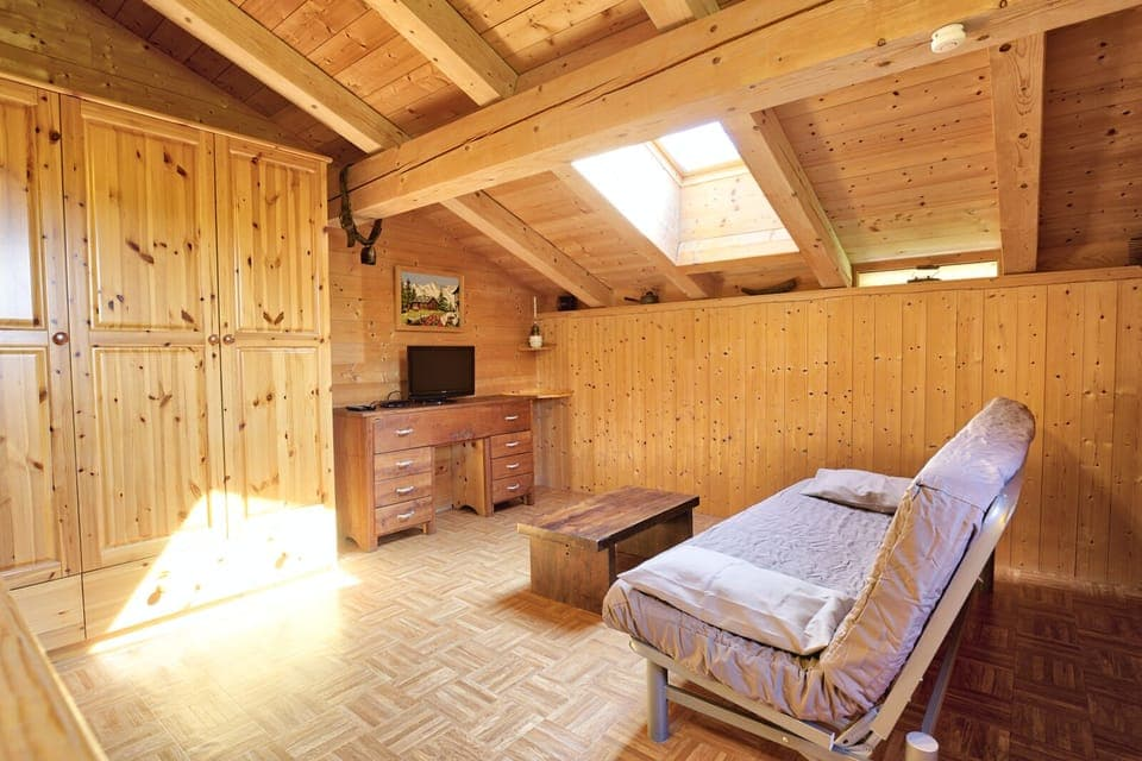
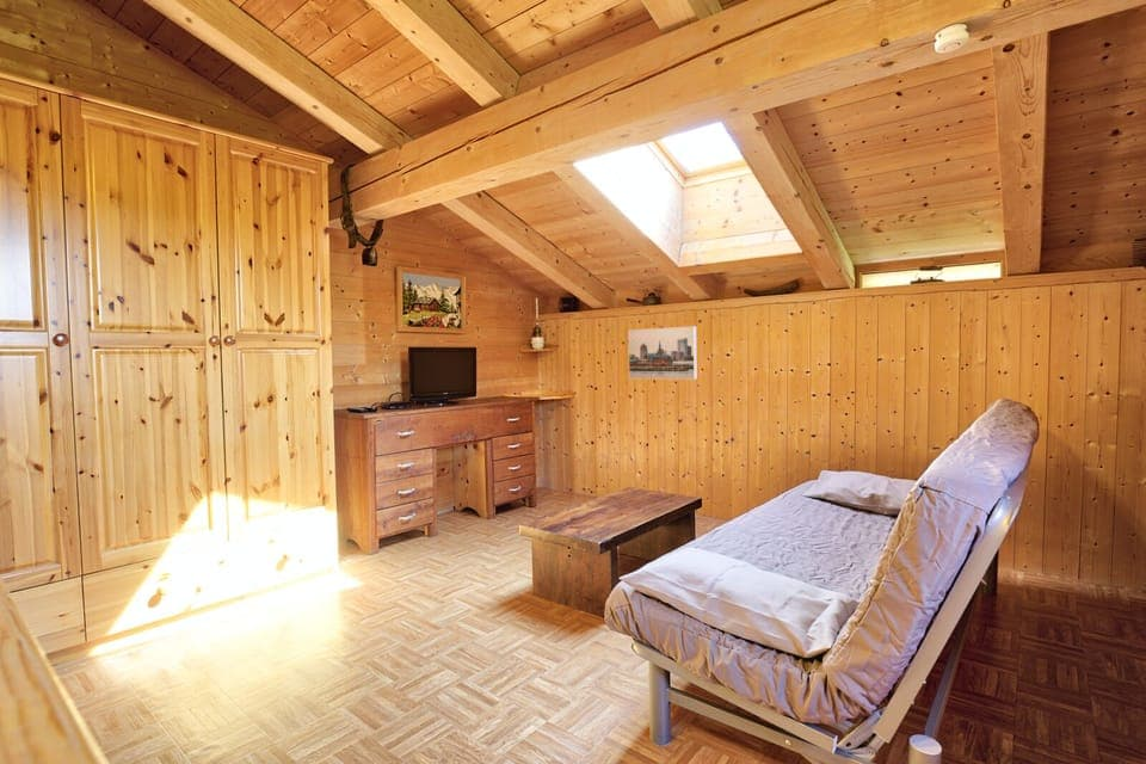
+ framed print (660, 353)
